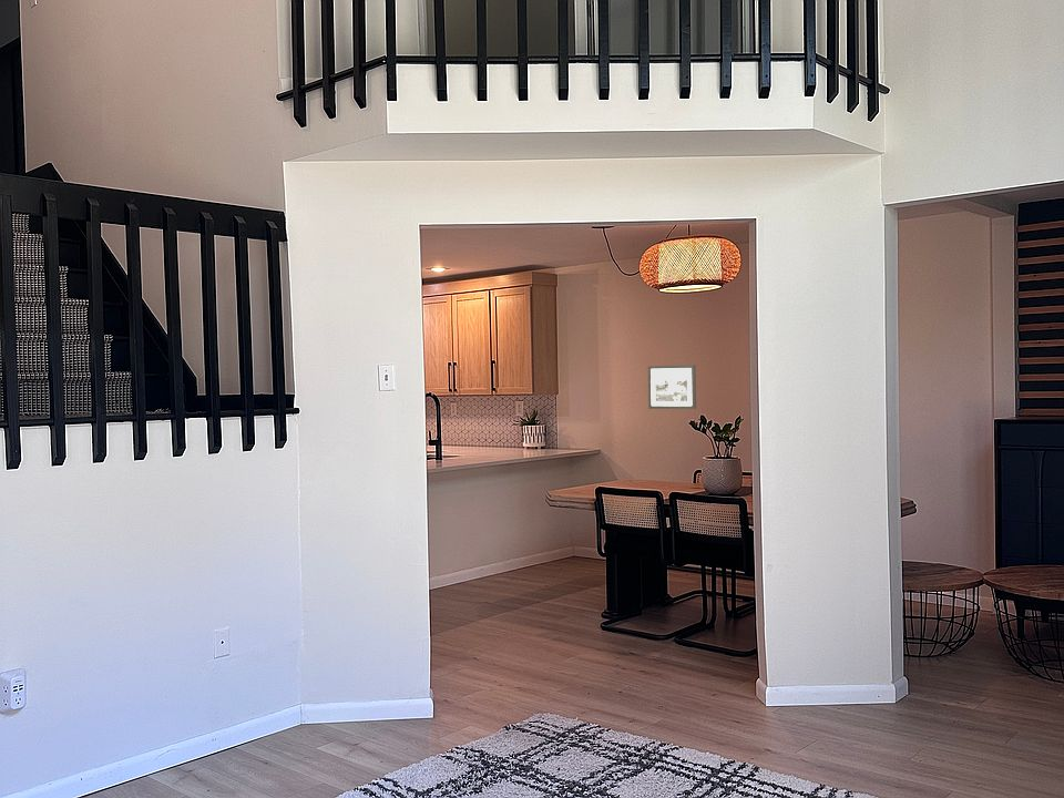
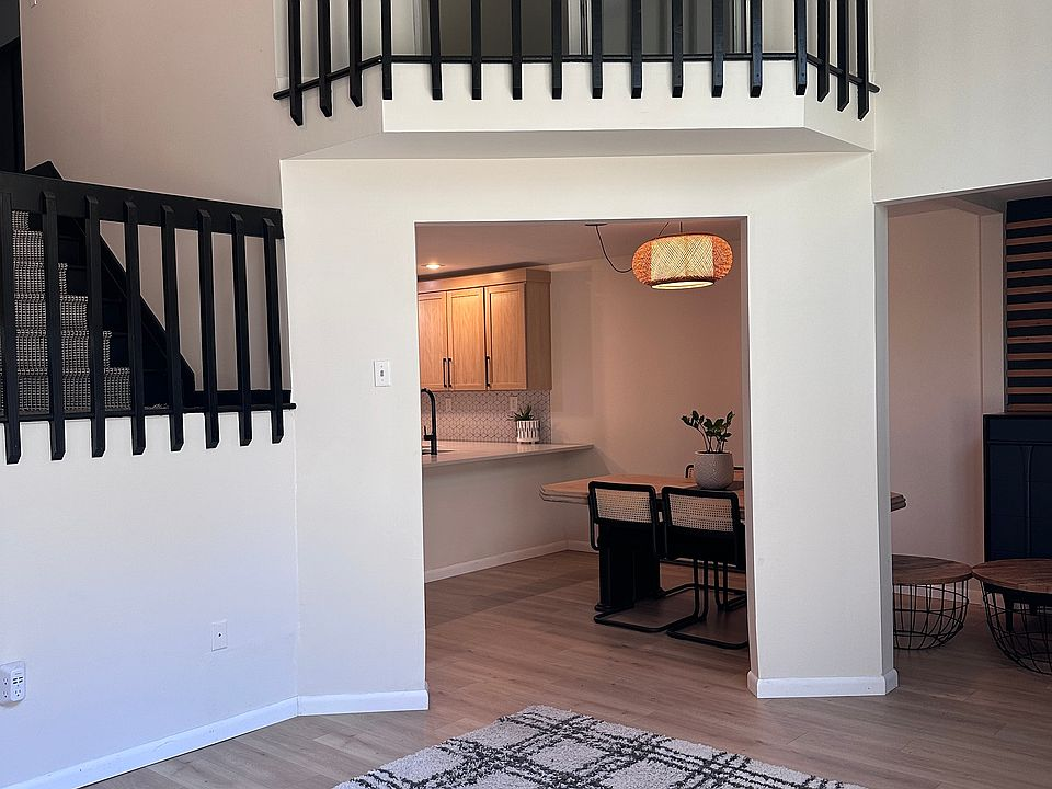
- picture frame (672, 387)
